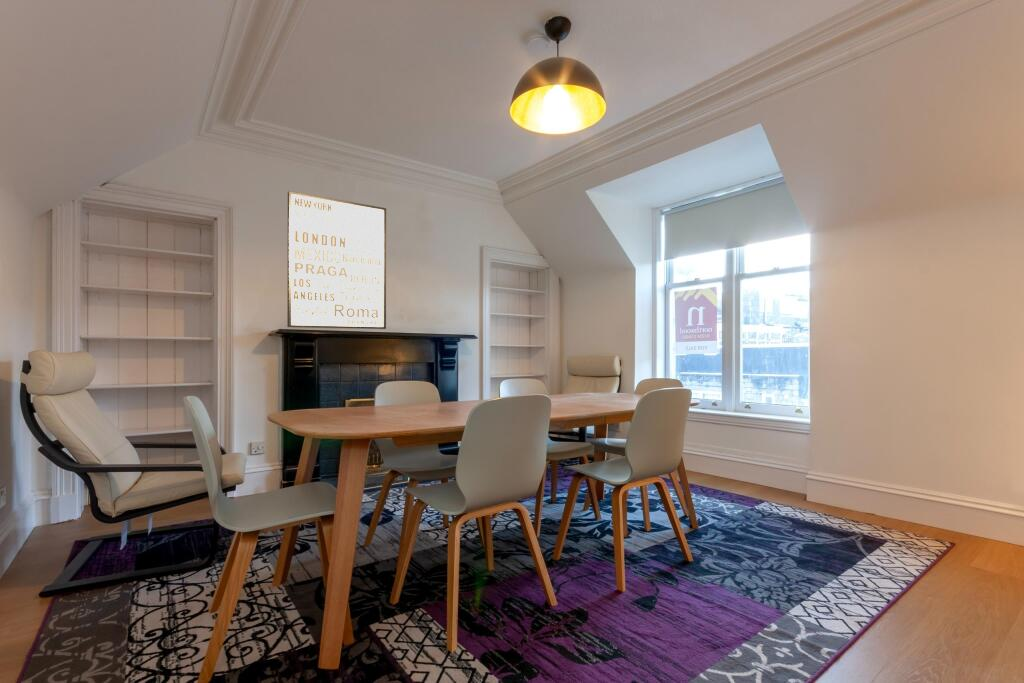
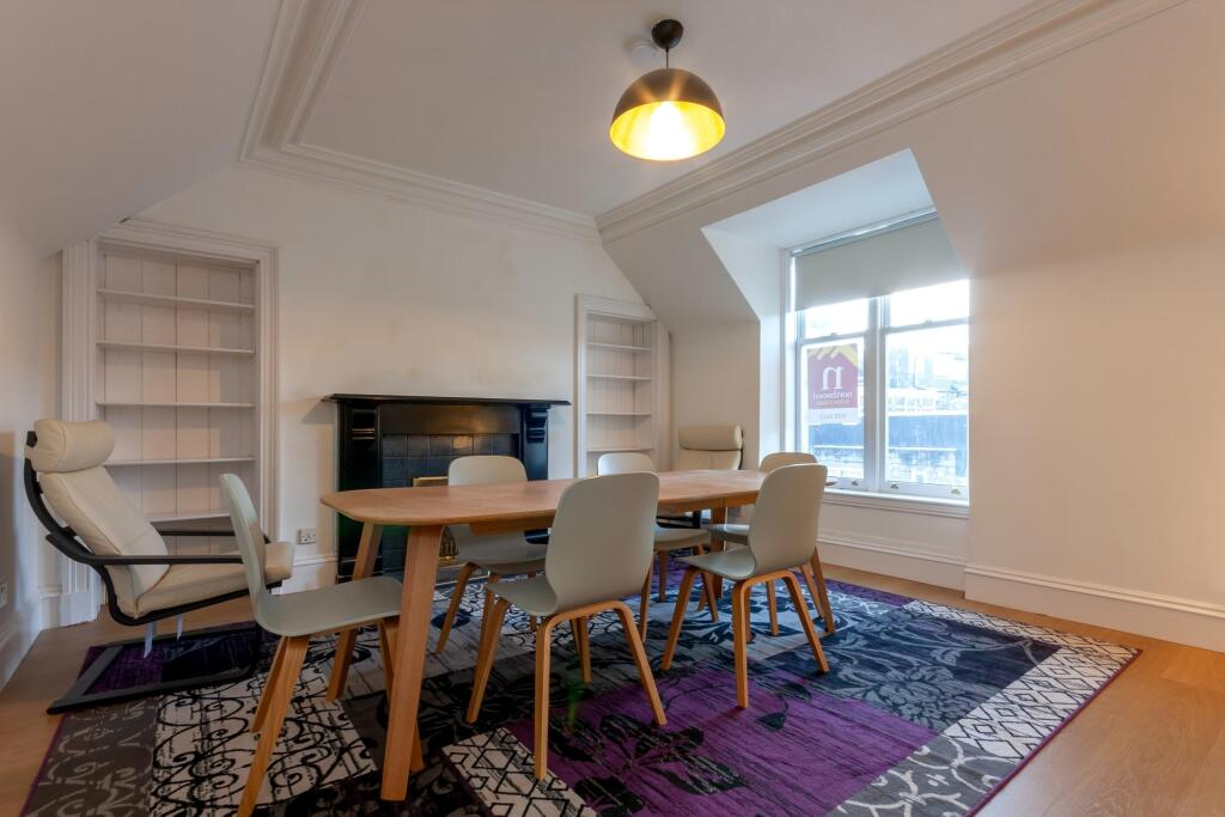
- wall art (339, 264)
